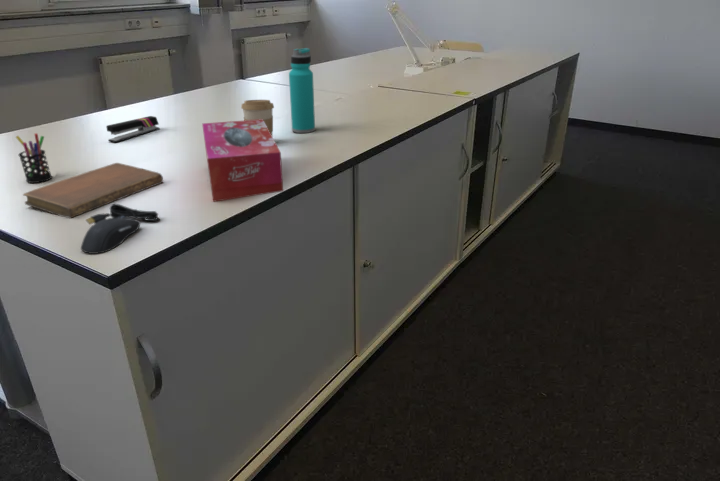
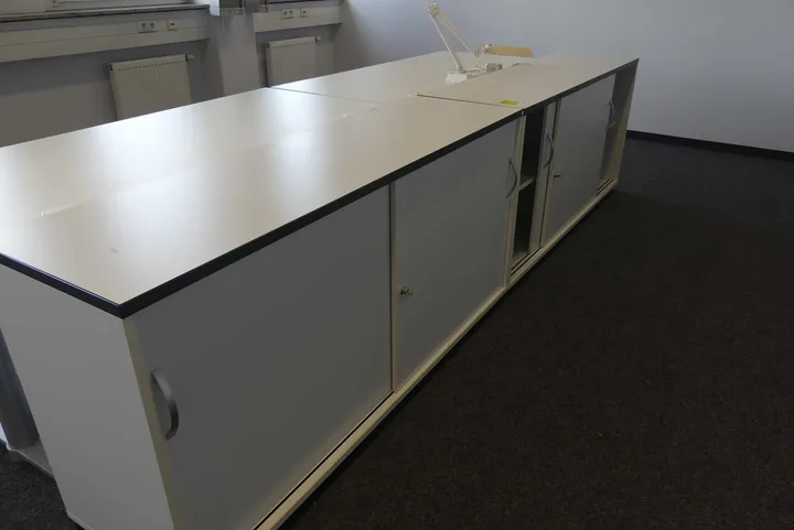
- stapler (133, 127)
- computer mouse (106, 222)
- coffee cup (258, 119)
- tissue box (240, 157)
- notebook (96, 188)
- water bottle (301, 90)
- pen holder (36, 155)
